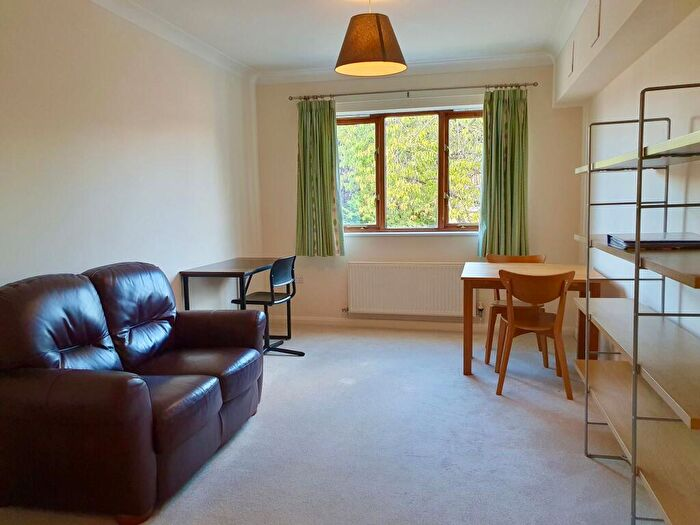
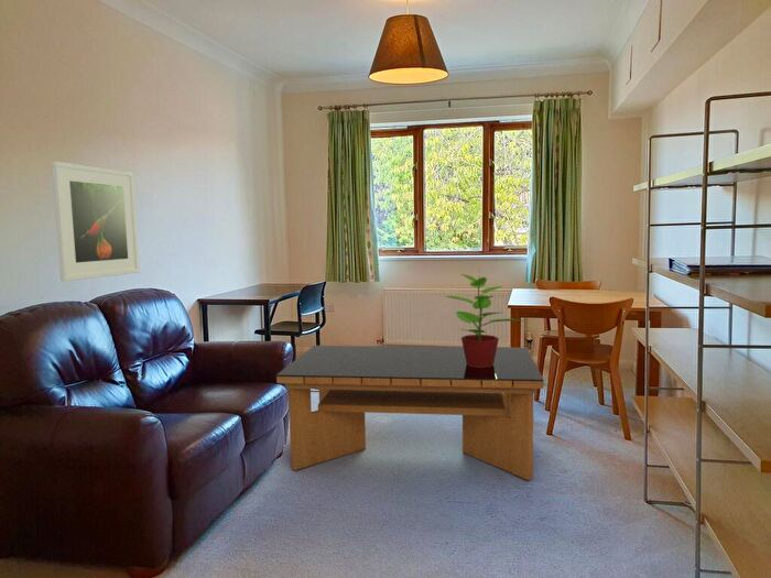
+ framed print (99, 222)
+ potted plant (477, 316)
+ coffee table (412, 405)
